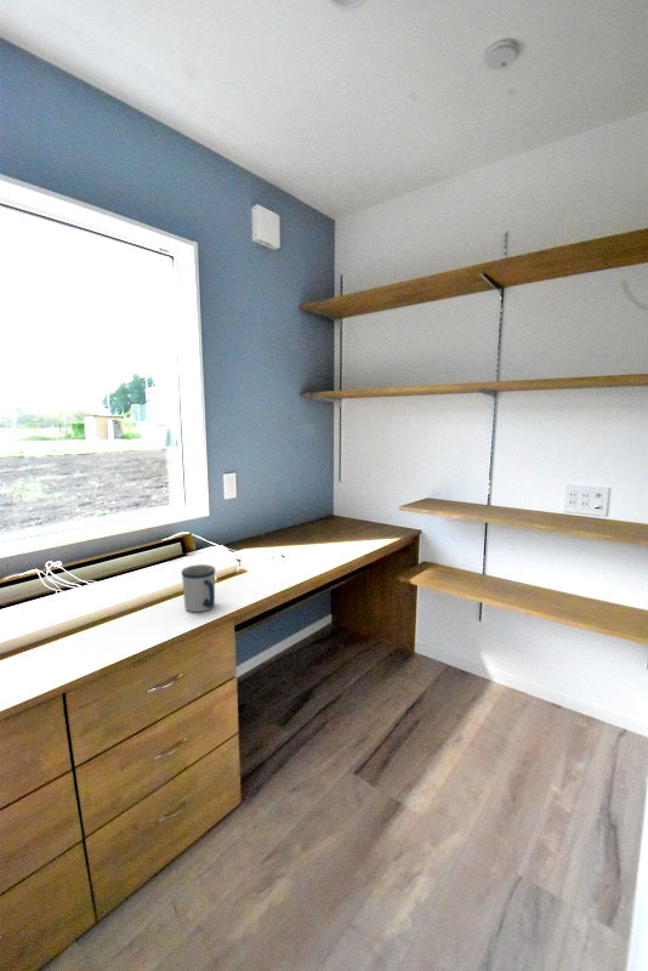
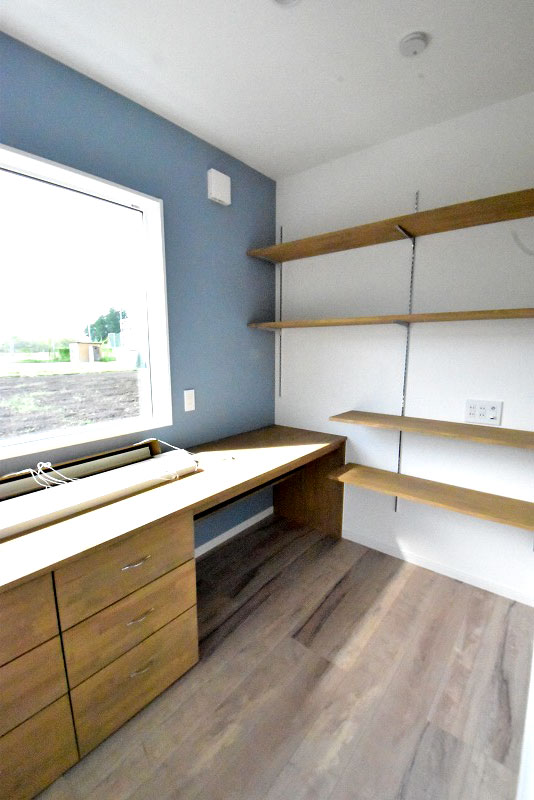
- mug (199, 589)
